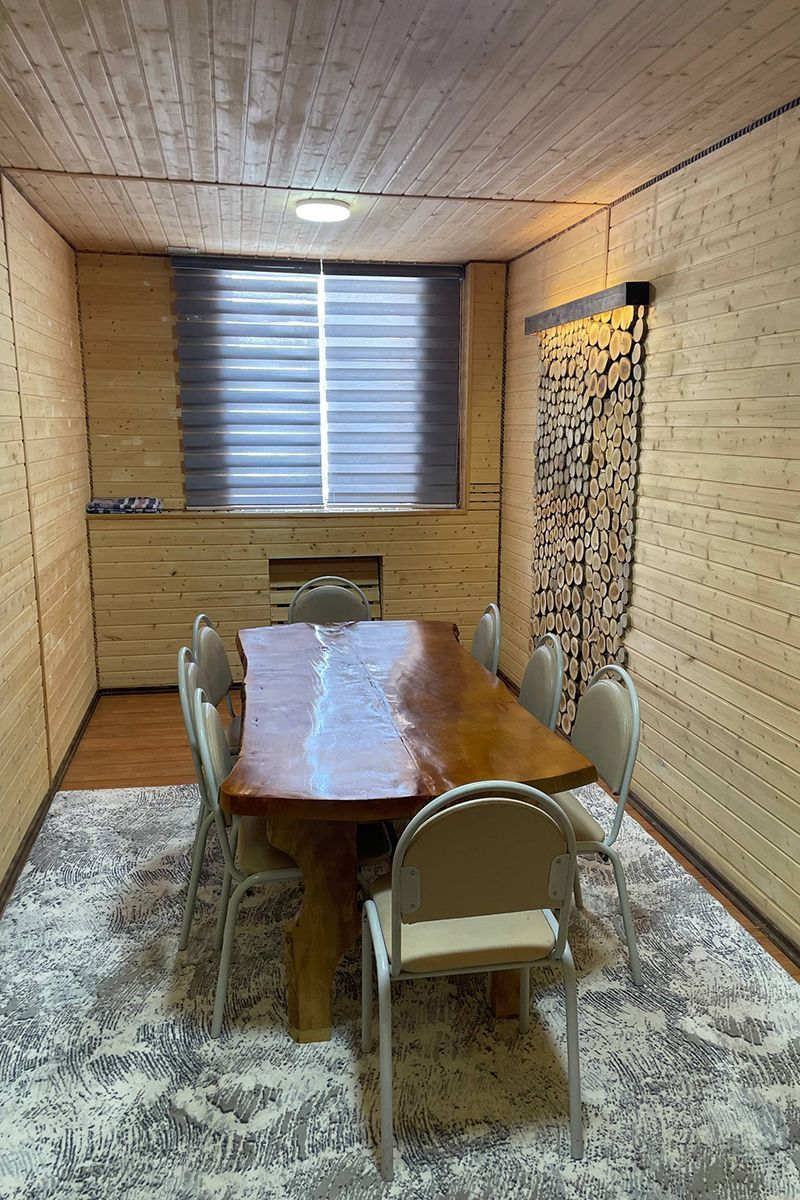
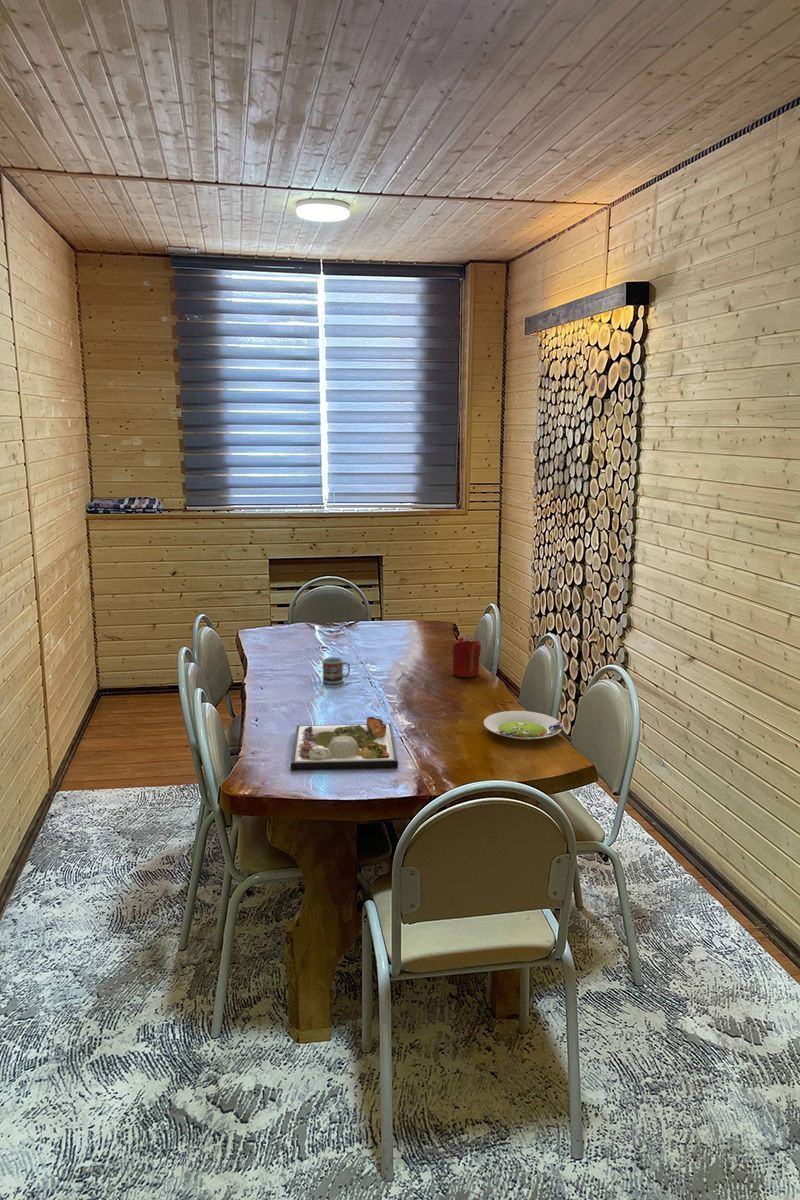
+ cup (336, 670)
+ salad plate (522, 726)
+ candle (465, 654)
+ dinner plate (344, 740)
